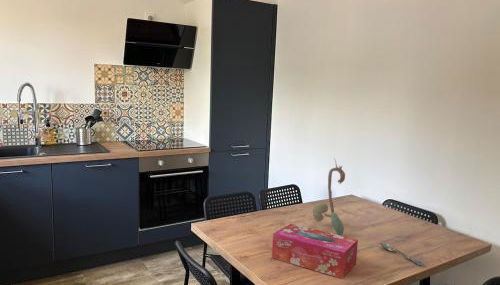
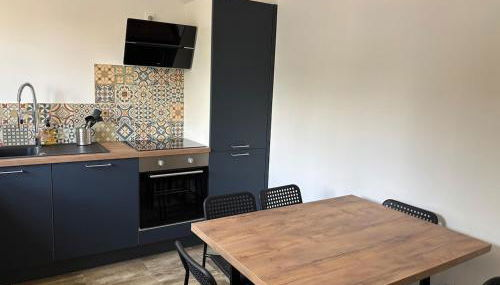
- spoon (401, 253)
- tissue box (314, 248)
- anatomical model (331, 194)
